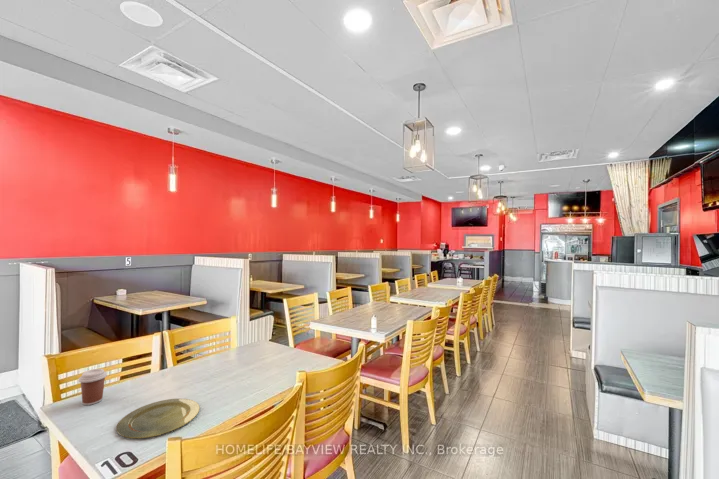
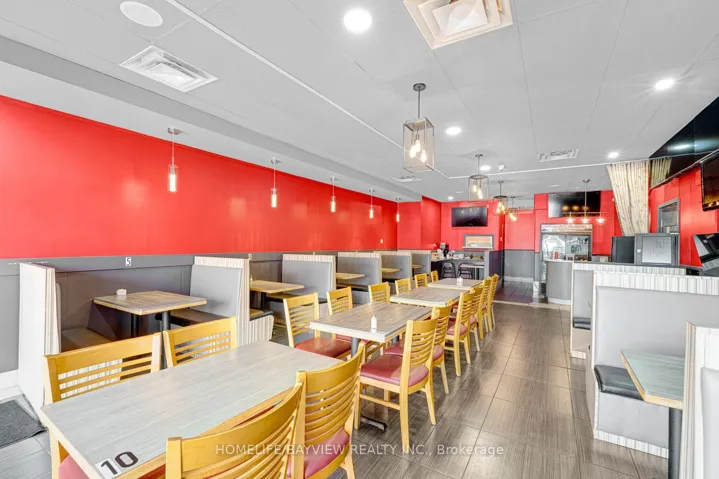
- plate (160, 416)
- coffee cup (92, 386)
